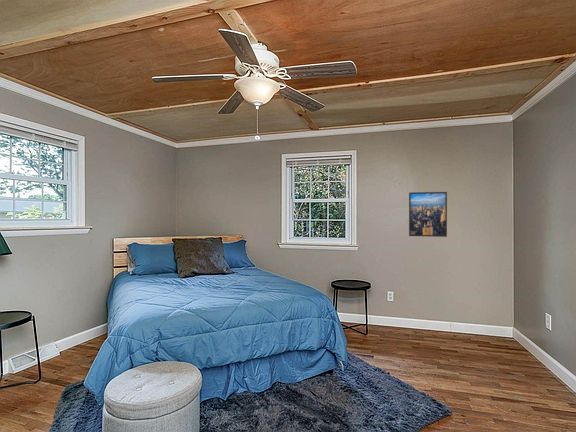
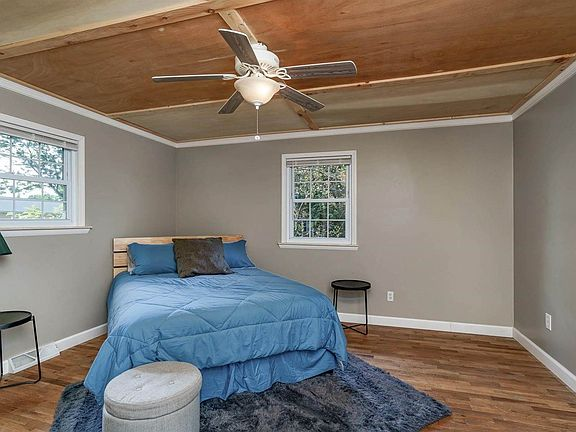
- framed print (427, 214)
